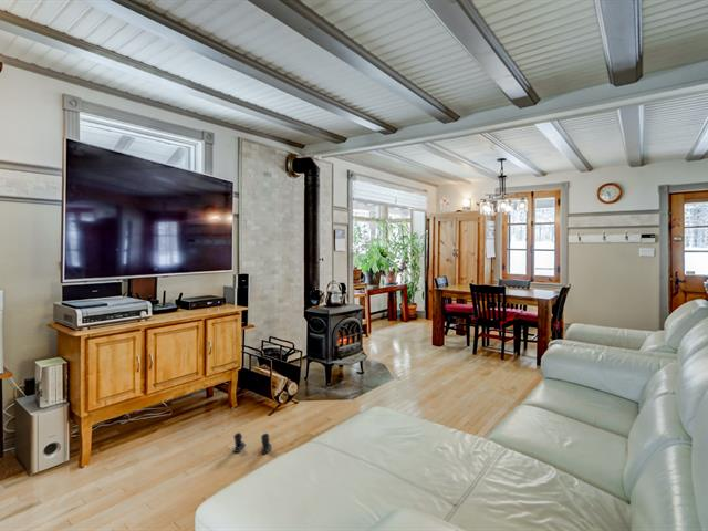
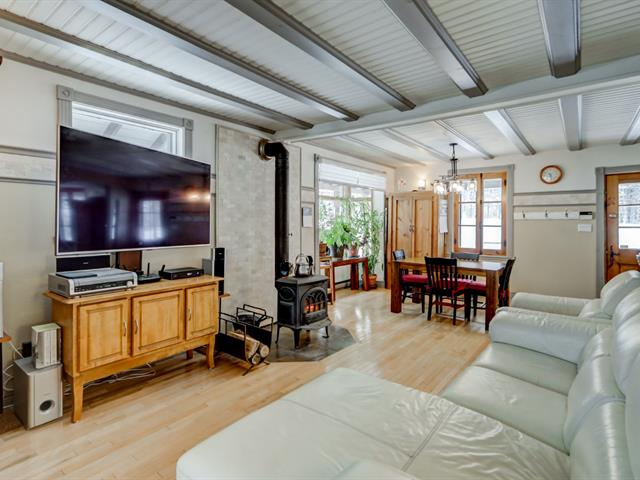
- boots (244, 444)
